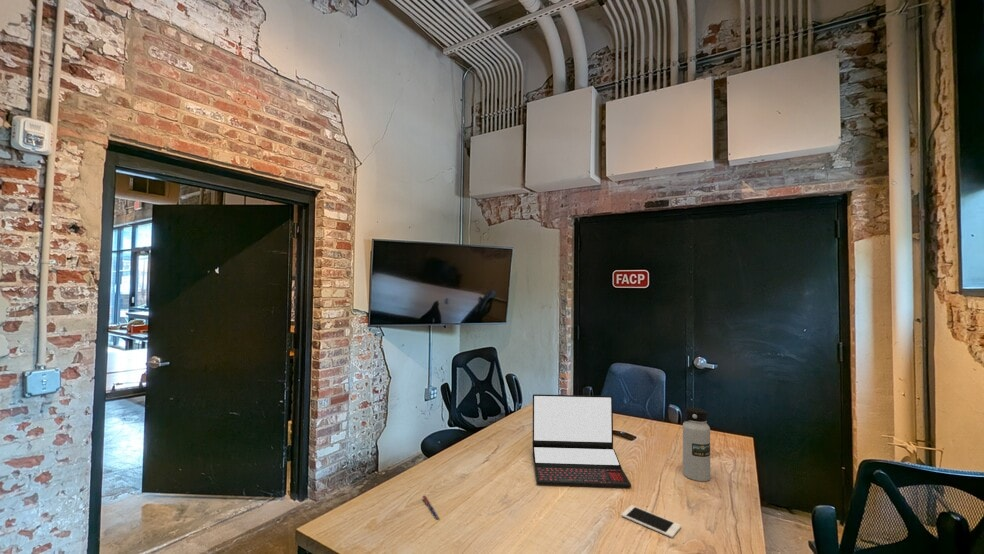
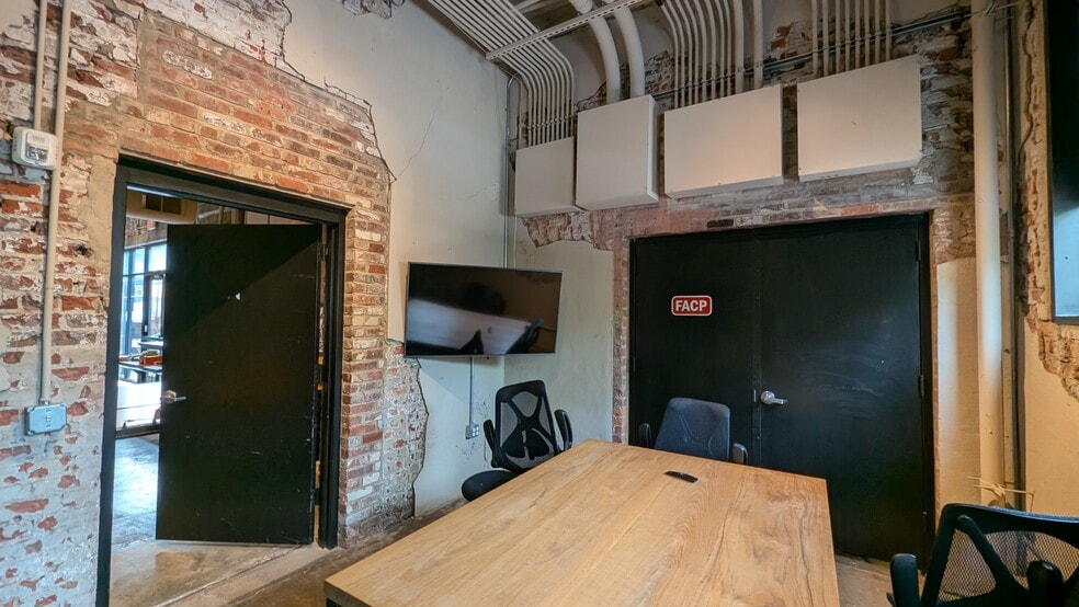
- laptop (577, 437)
- water bottle (696, 442)
- pen (430, 506)
- cell phone (650, 520)
